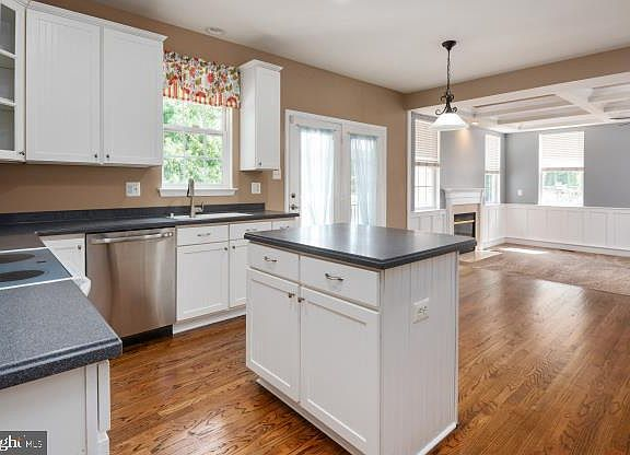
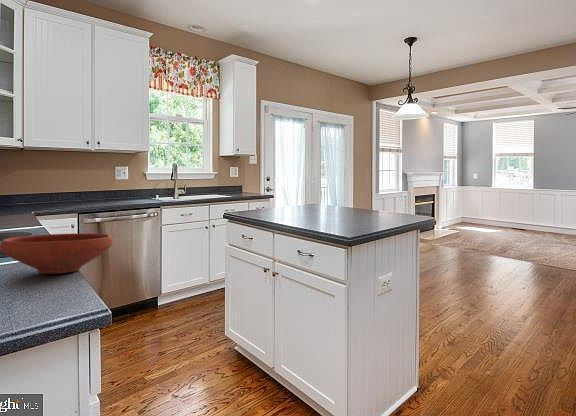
+ bowl (60, 254)
